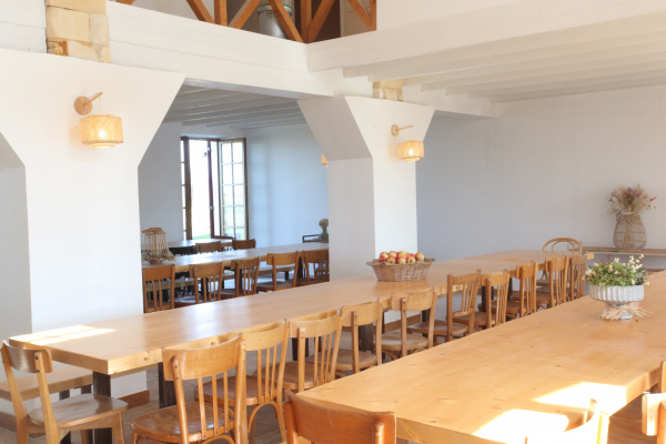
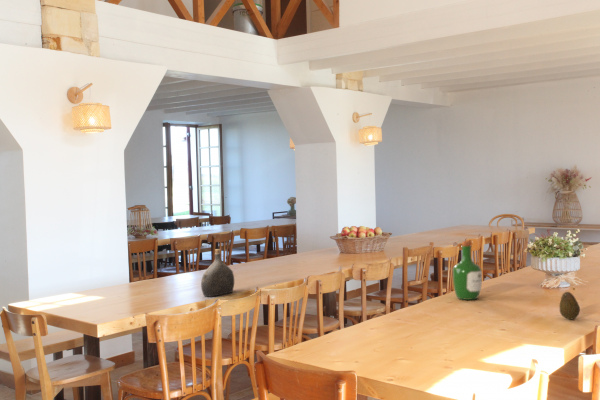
+ fruit (569, 305)
+ water jug (217, 271)
+ wine bottle (466, 269)
